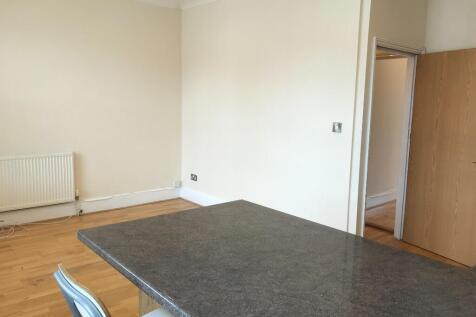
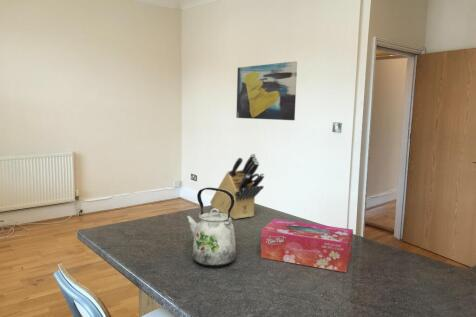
+ knife block (236, 183)
+ wall art (264, 92)
+ tissue box (307, 243)
+ kettle (208, 223)
